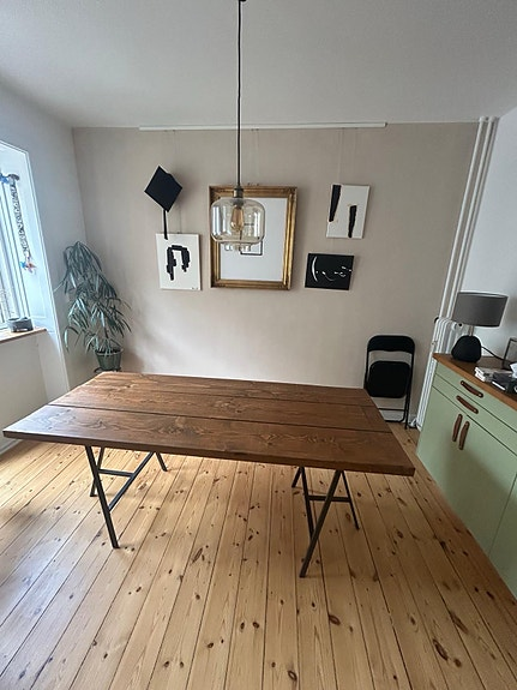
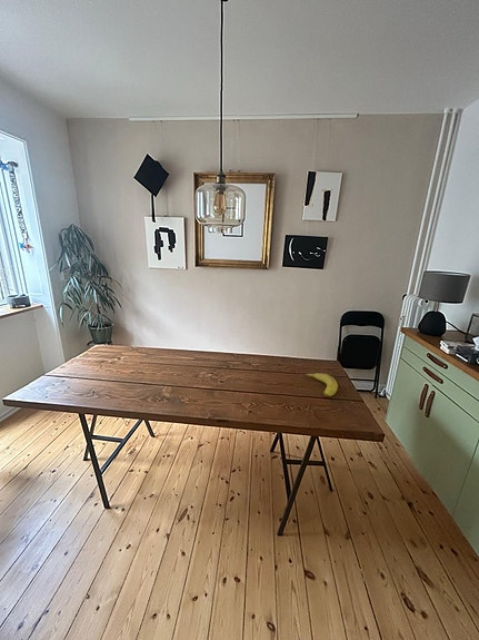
+ fruit (319, 380)
